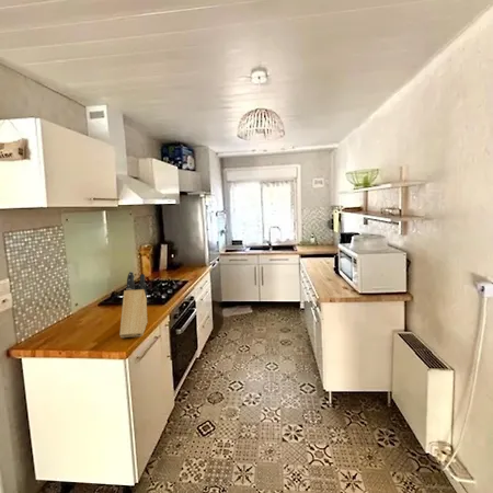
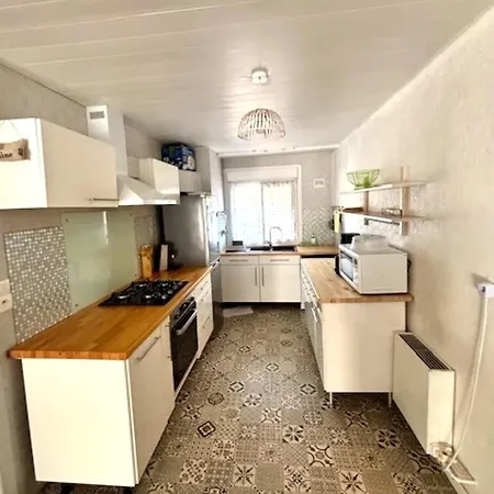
- knife block (134, 301)
